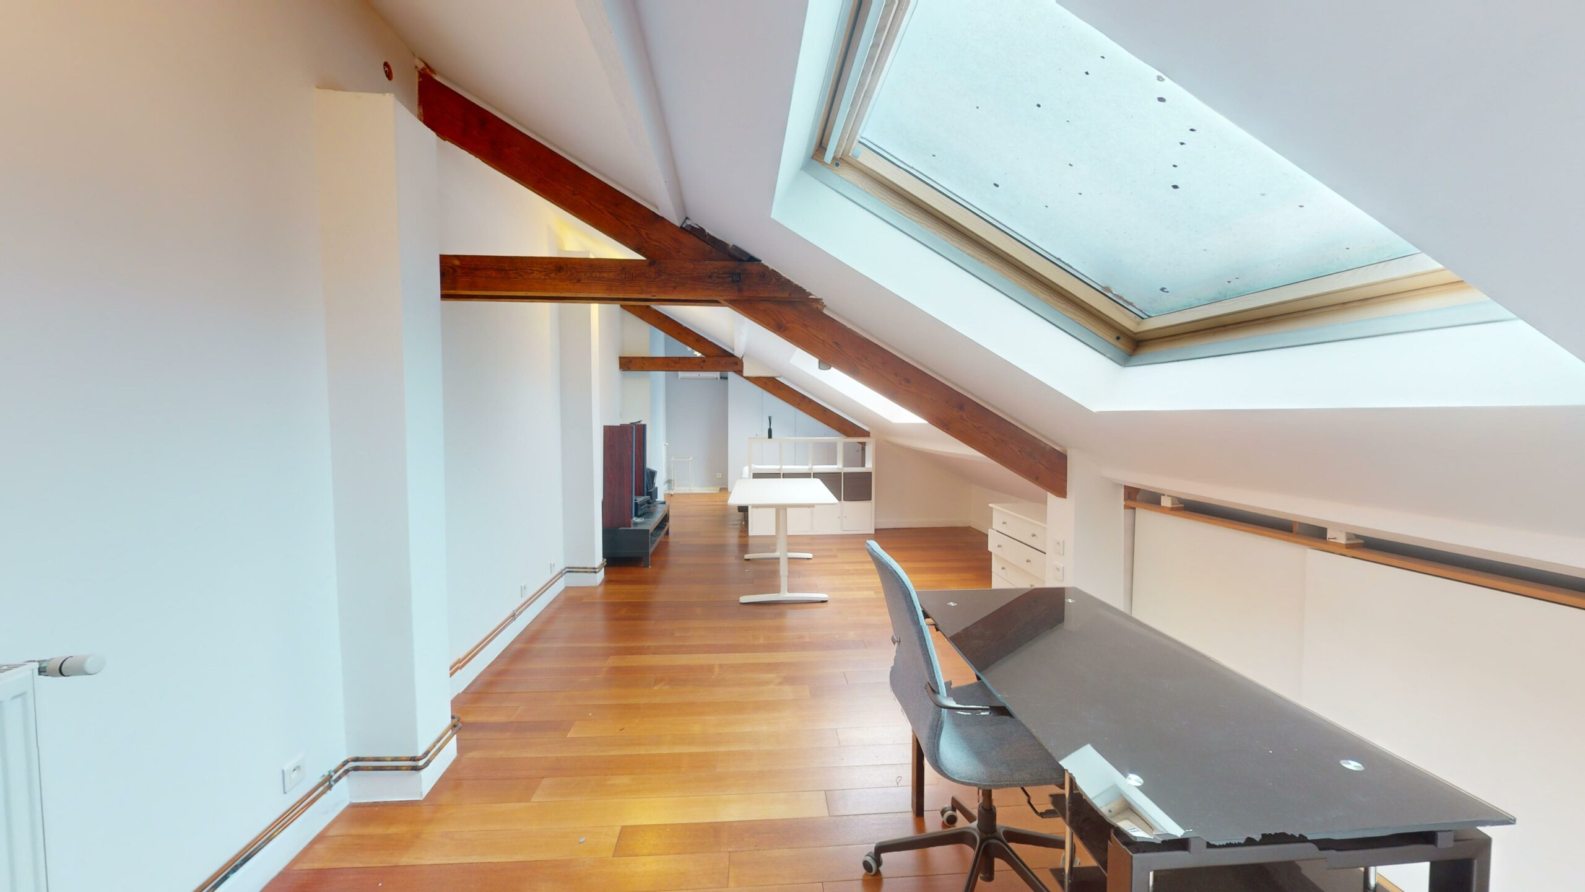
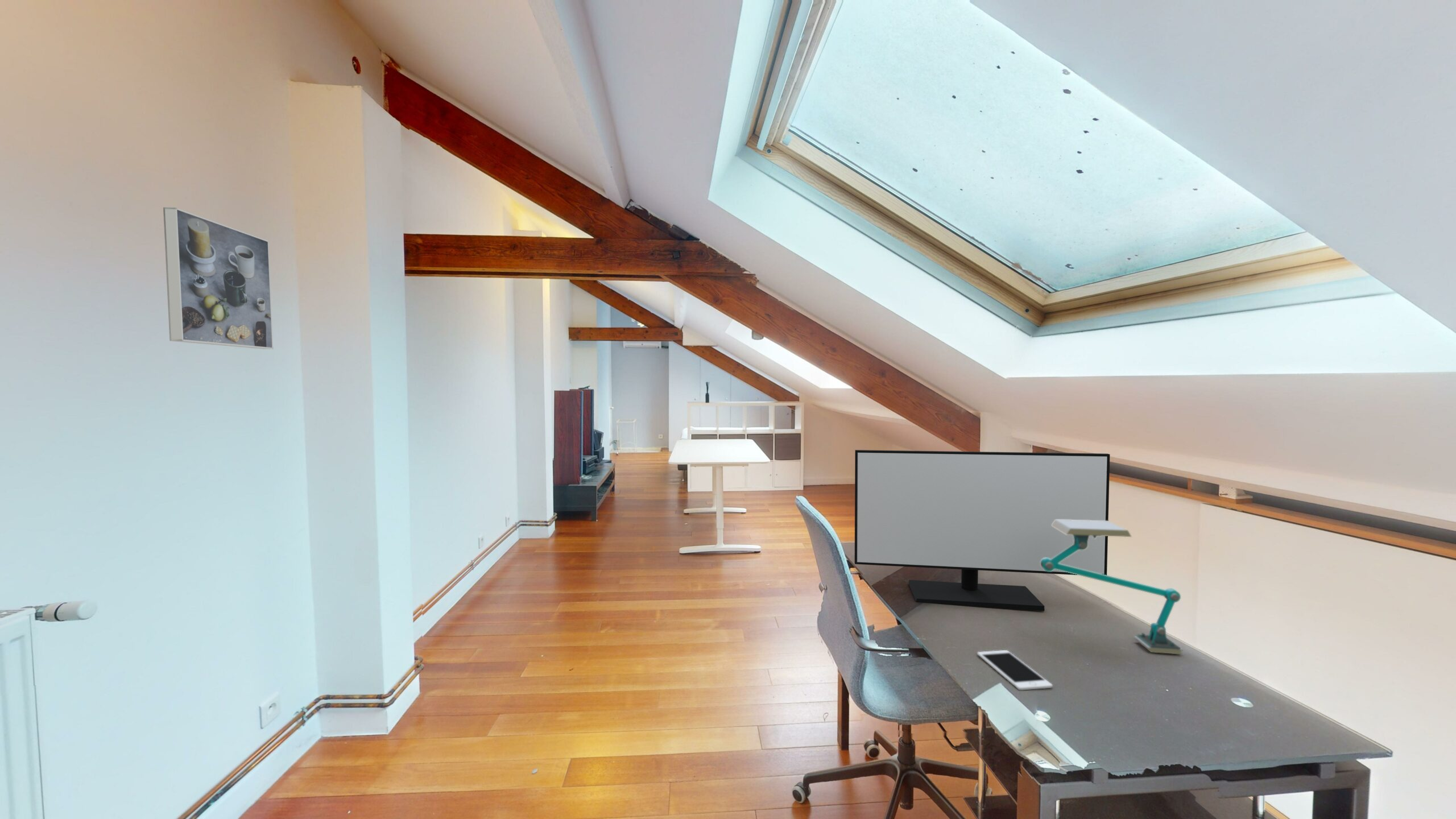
+ monitor (973, 524)
+ desk lamp (1110, 582)
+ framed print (224, 286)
+ cell phone (1012, 669)
